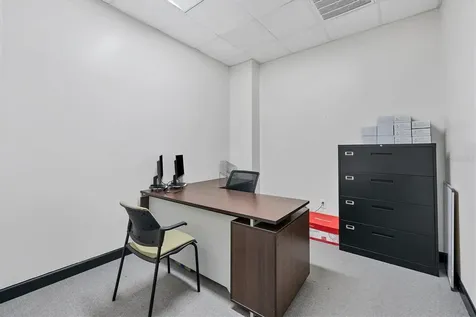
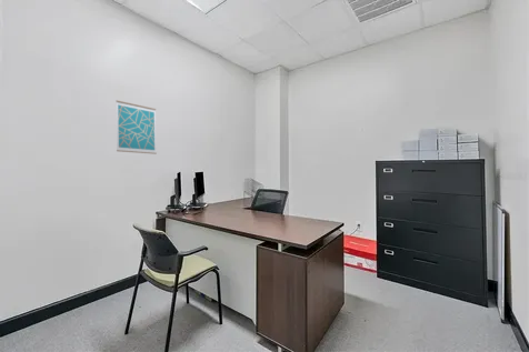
+ wall art (137, 129)
